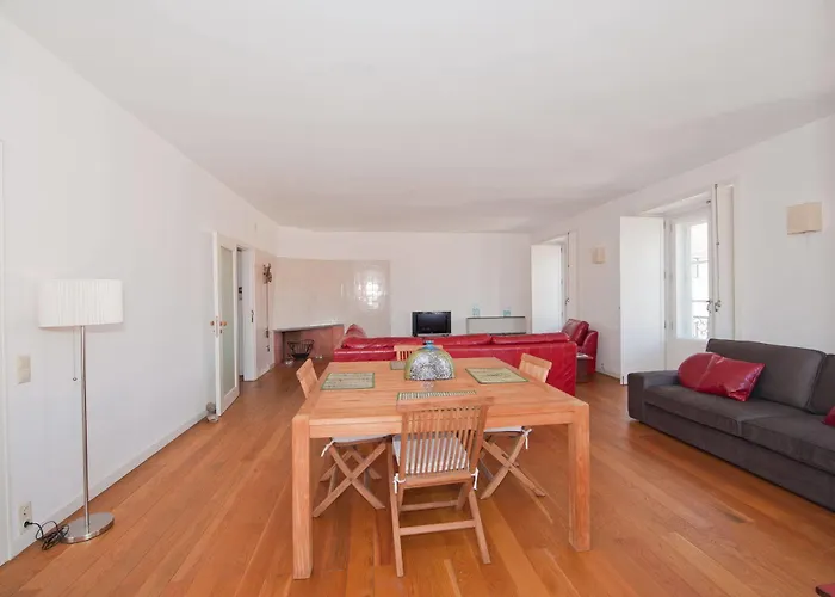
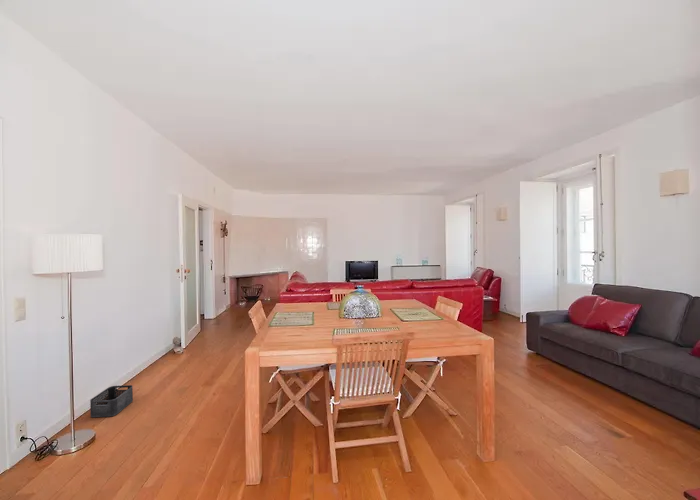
+ storage bin (112, 400)
